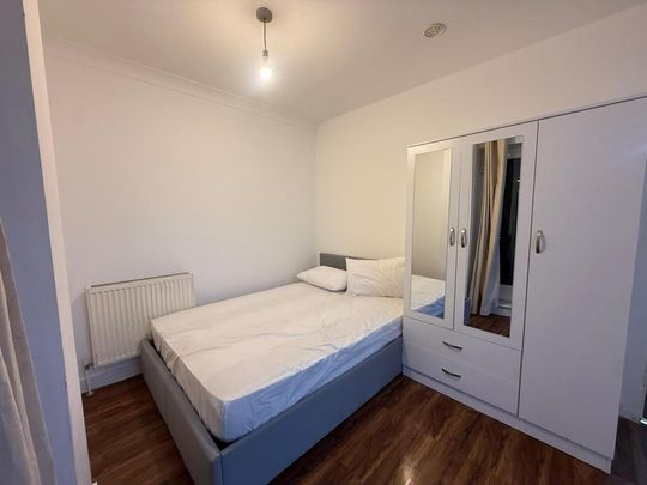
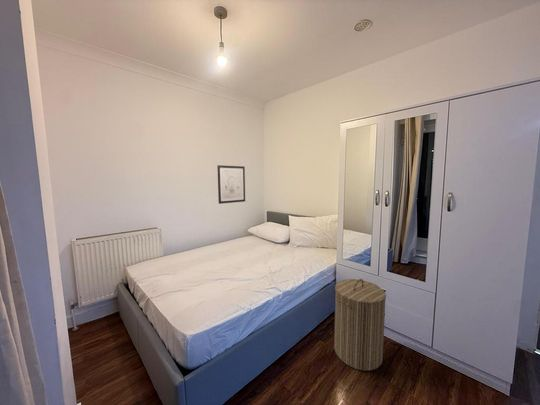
+ laundry hamper (358, 316)
+ wall art (232, 184)
